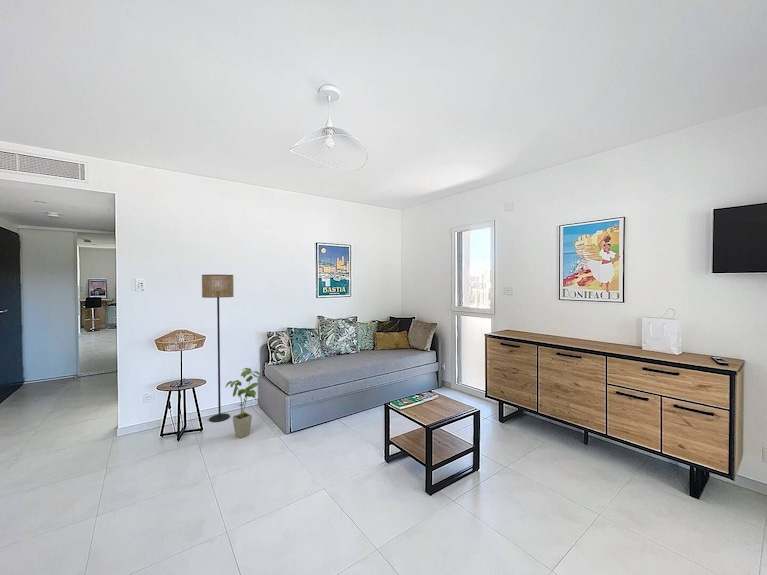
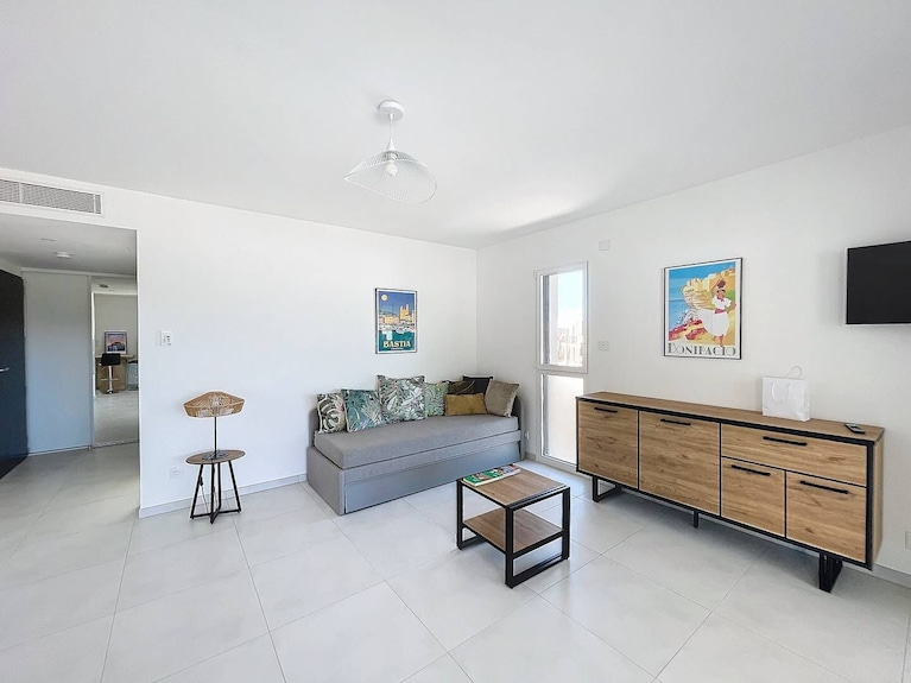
- house plant (246, 399)
- floor lamp (218, 346)
